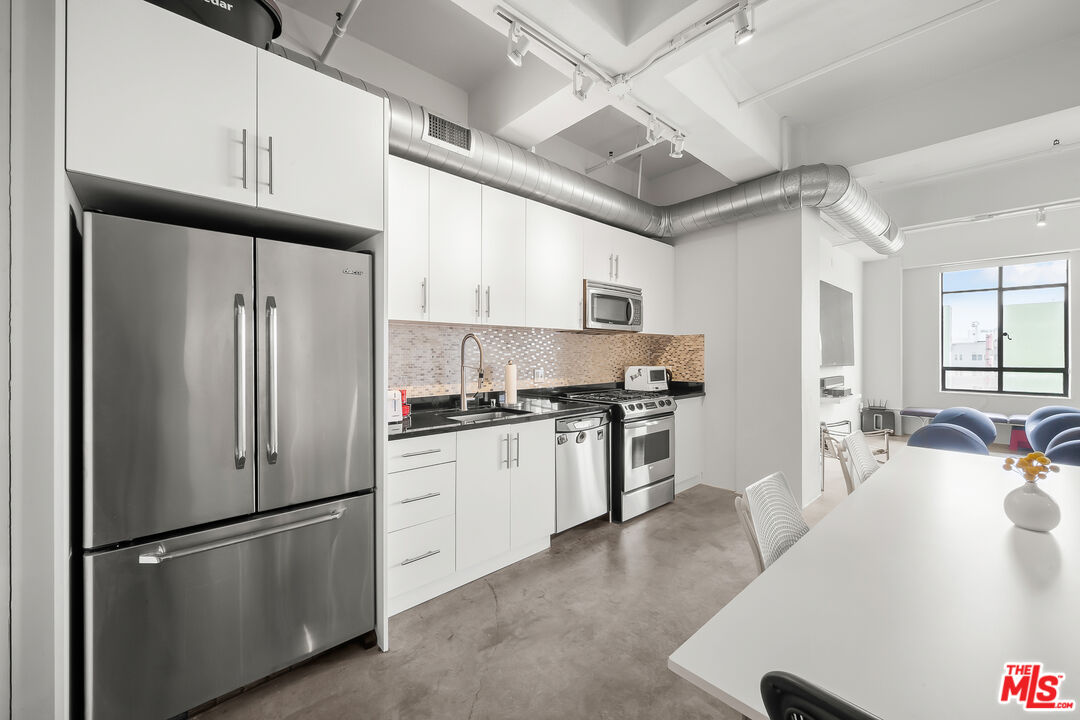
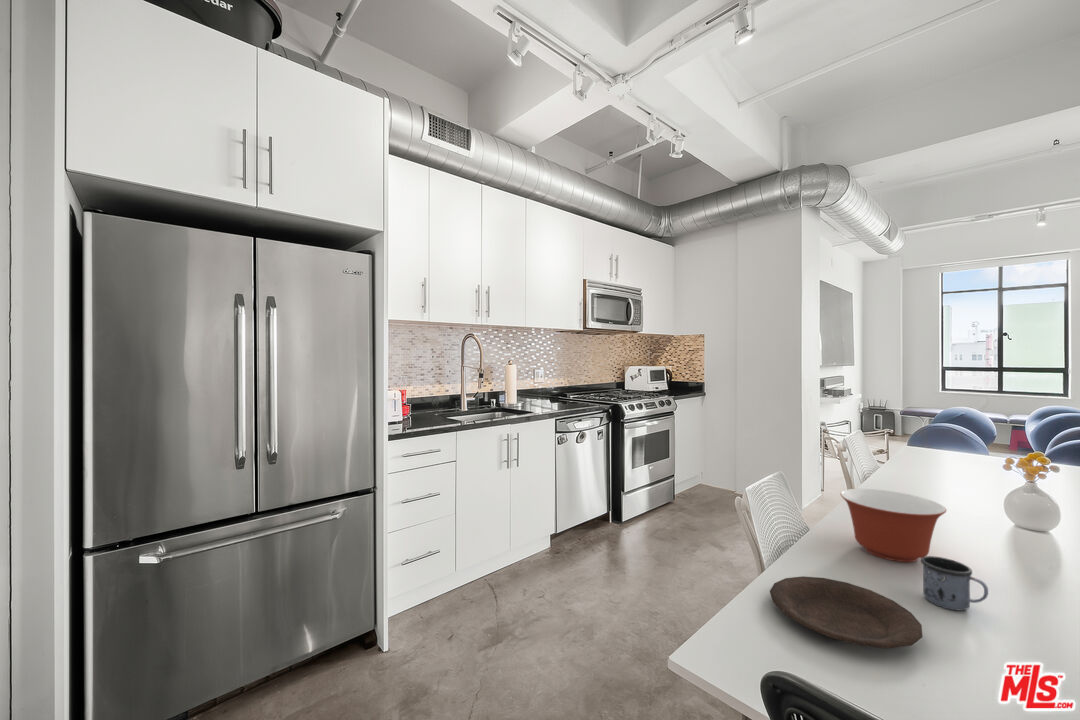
+ plate (840, 612)
+ mug (953, 585)
+ mixing bowl (890, 526)
